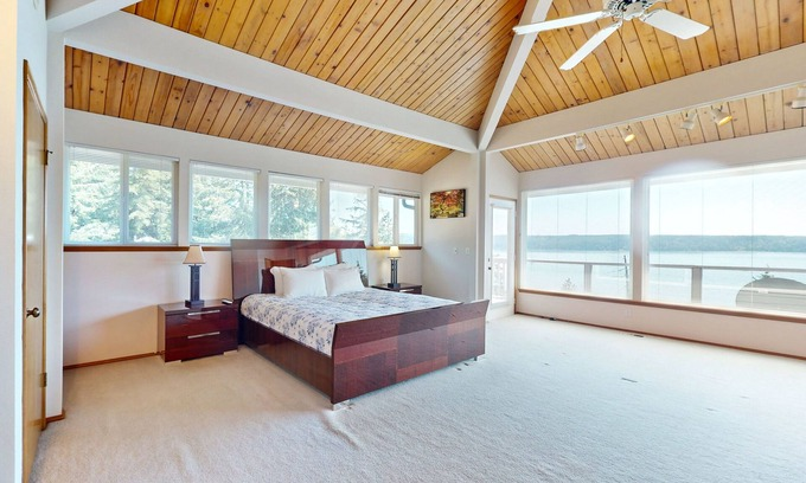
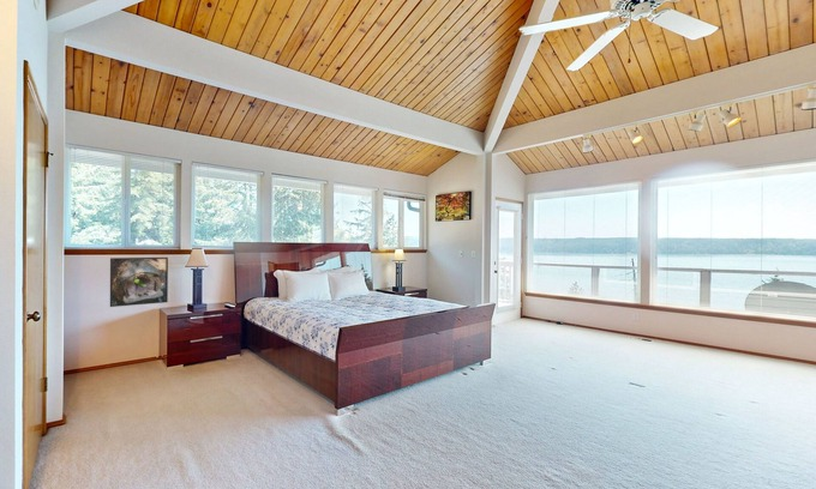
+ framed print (139, 280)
